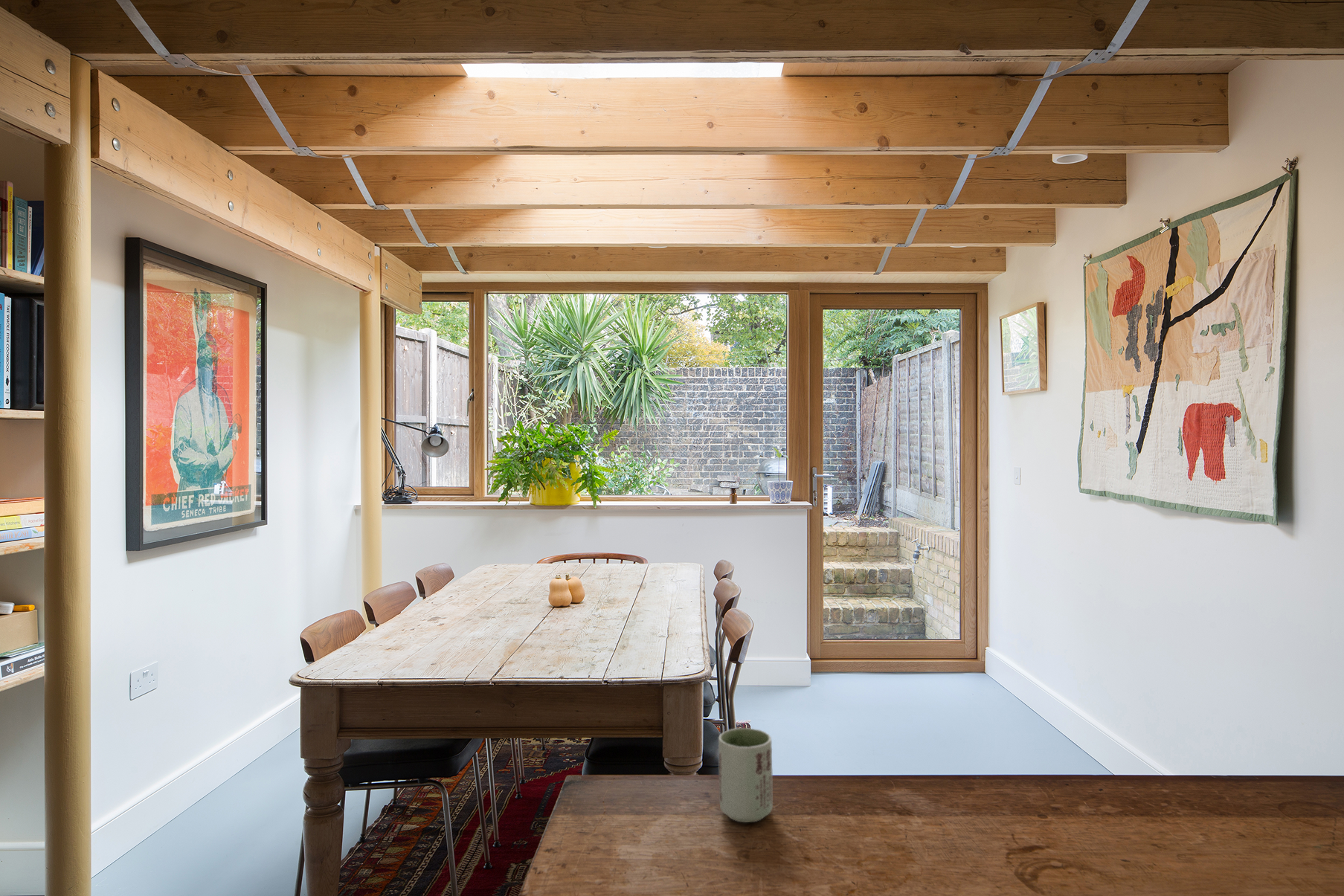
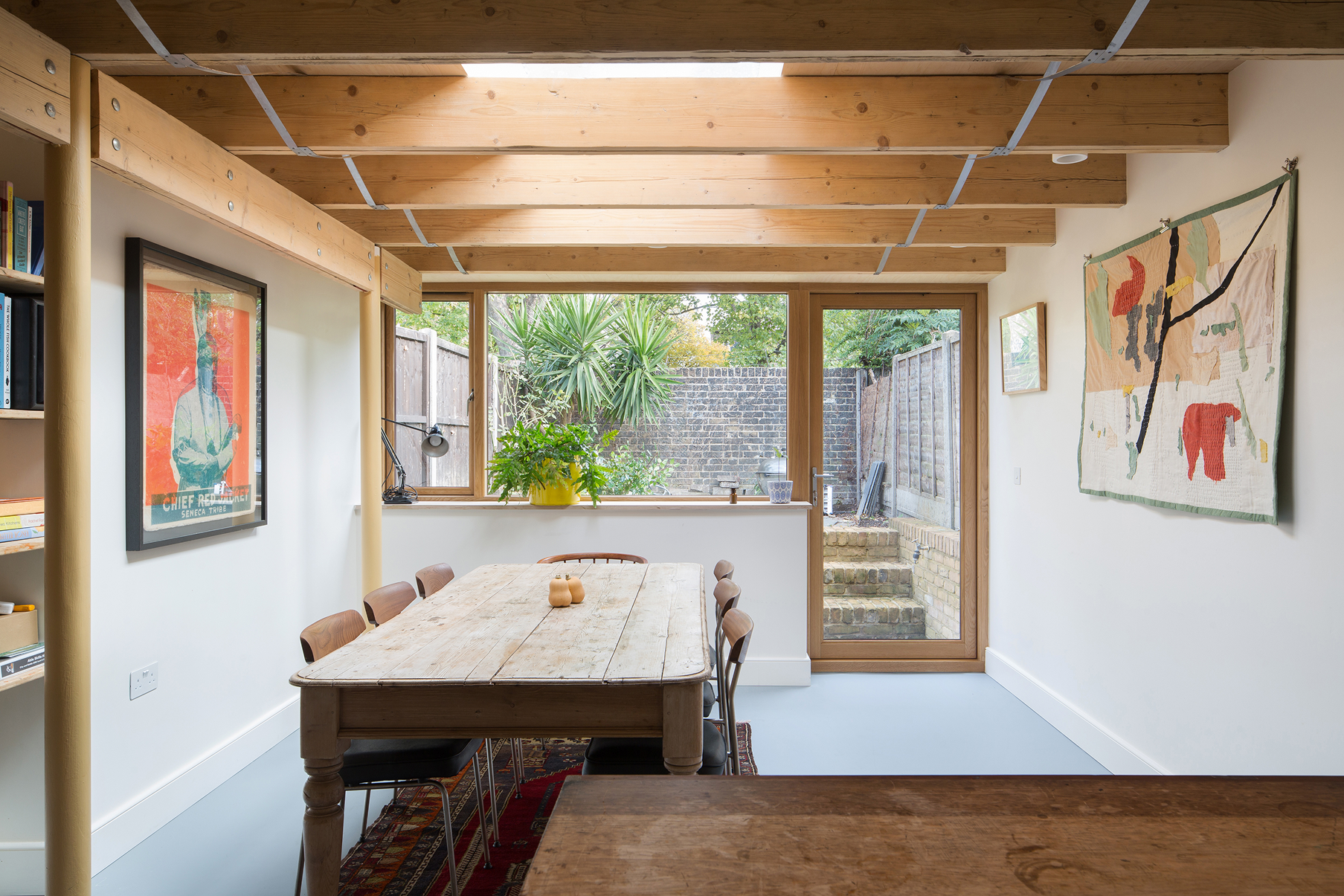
- cup (745, 775)
